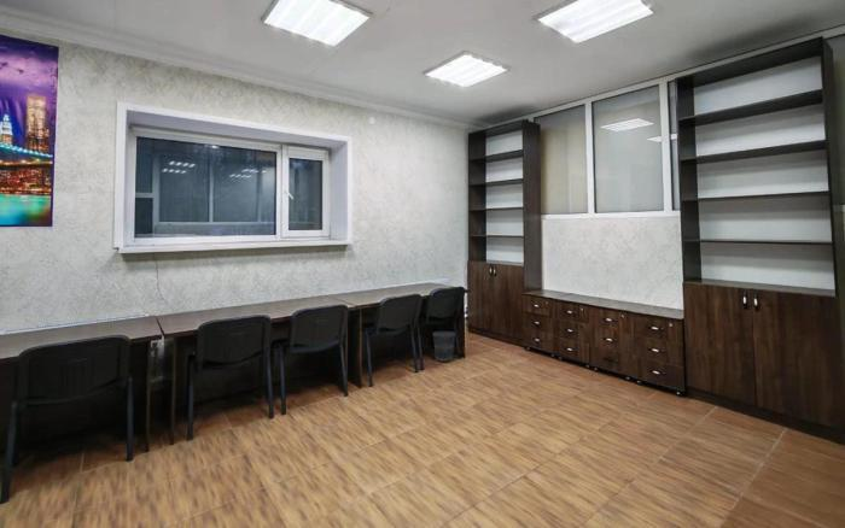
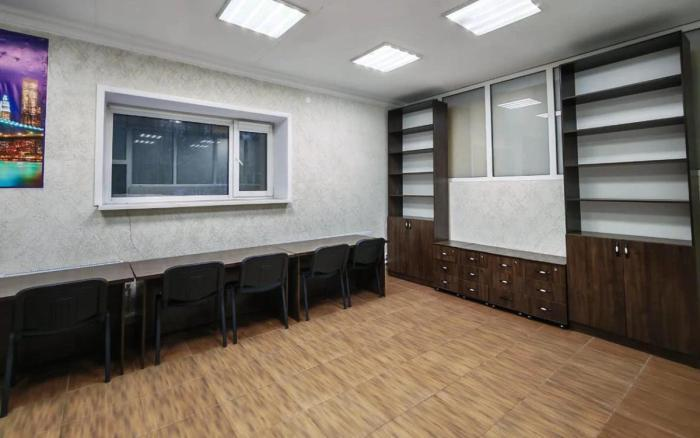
- wastebasket (443, 346)
